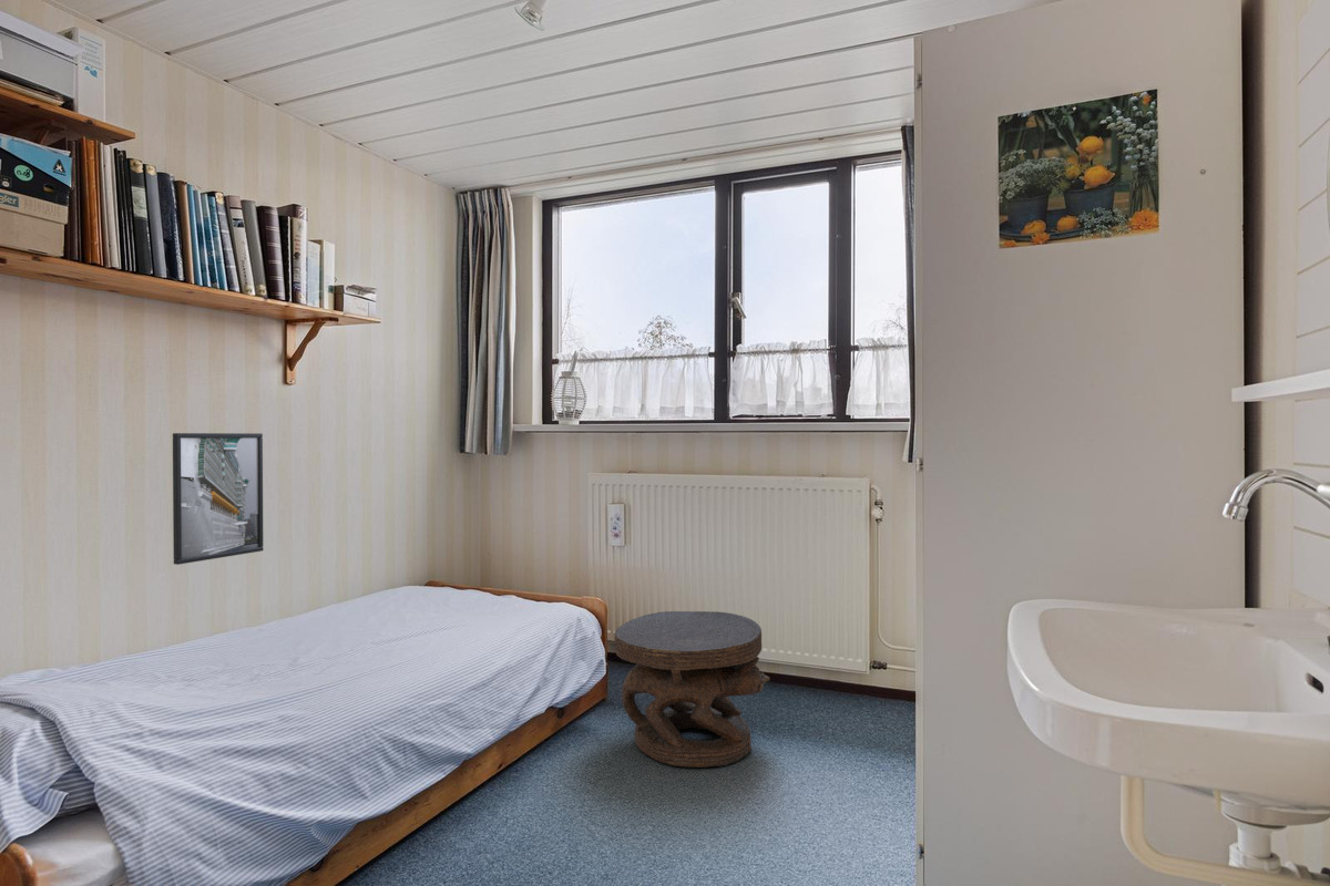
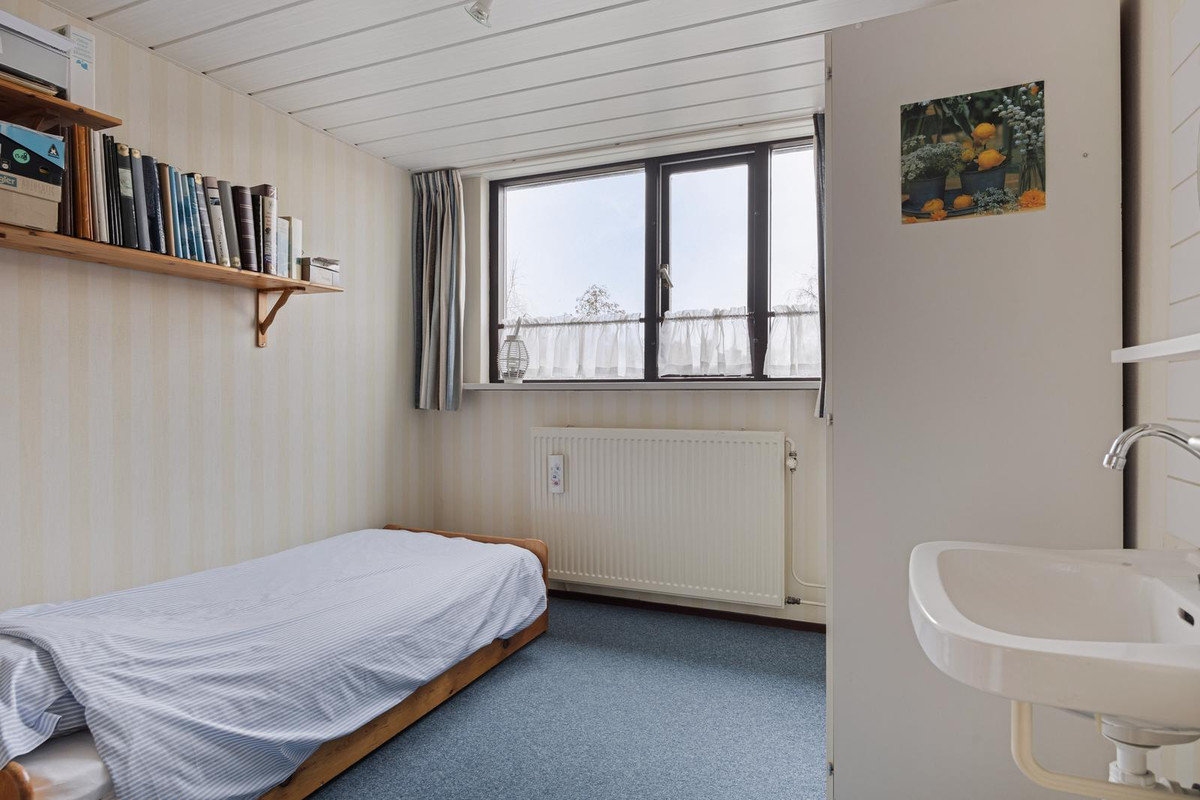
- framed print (219, 495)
- carved stool (692, 683)
